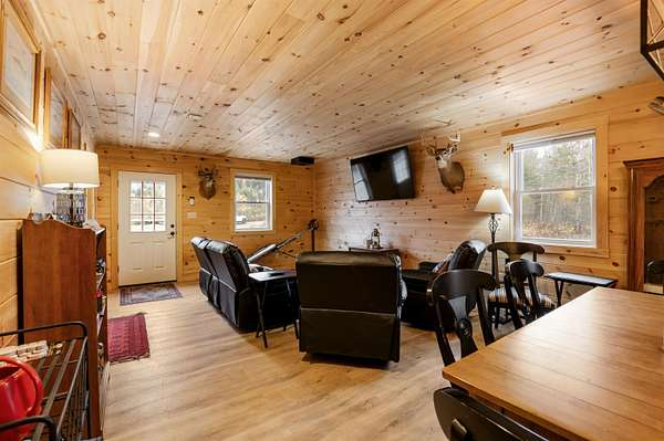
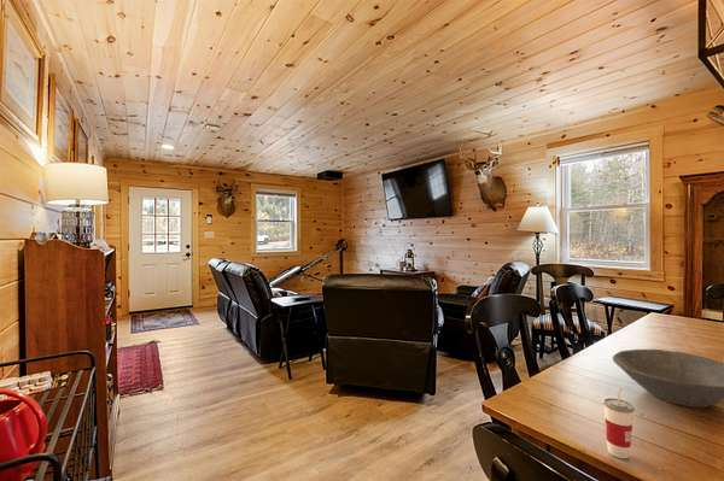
+ cup (618, 420)
+ bowl (675, 380)
